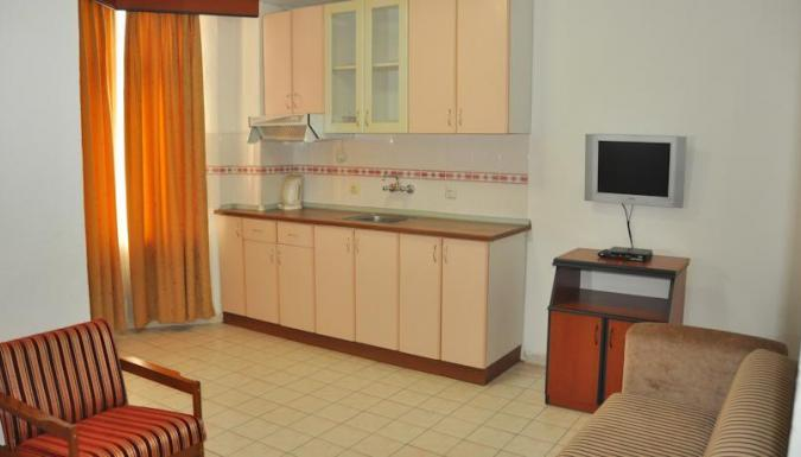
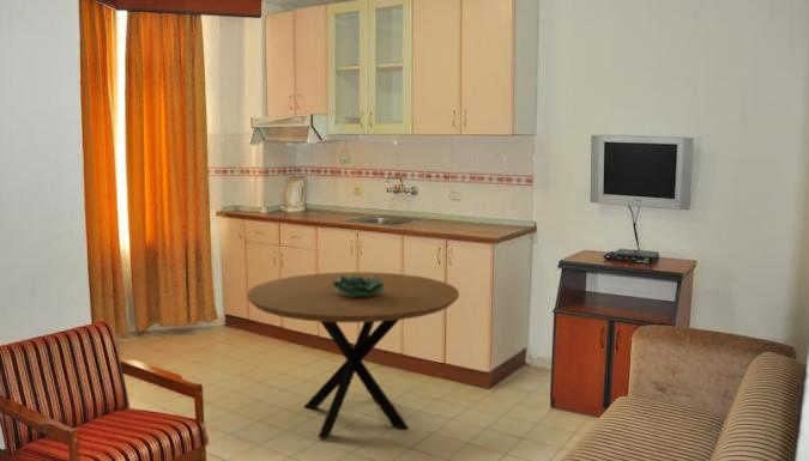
+ dining table (354, 354)
+ decorative bowl (358, 286)
